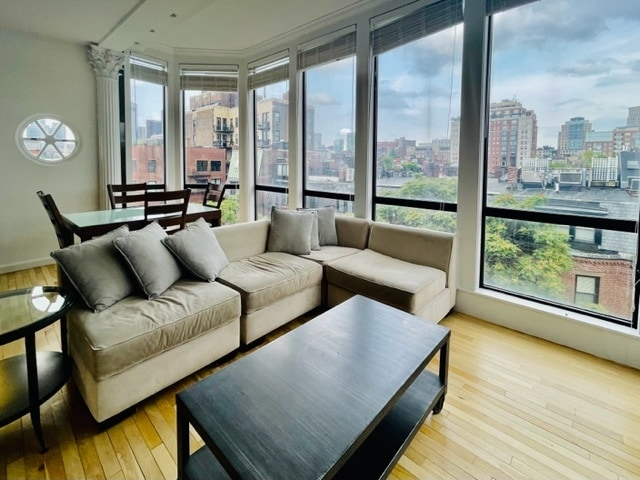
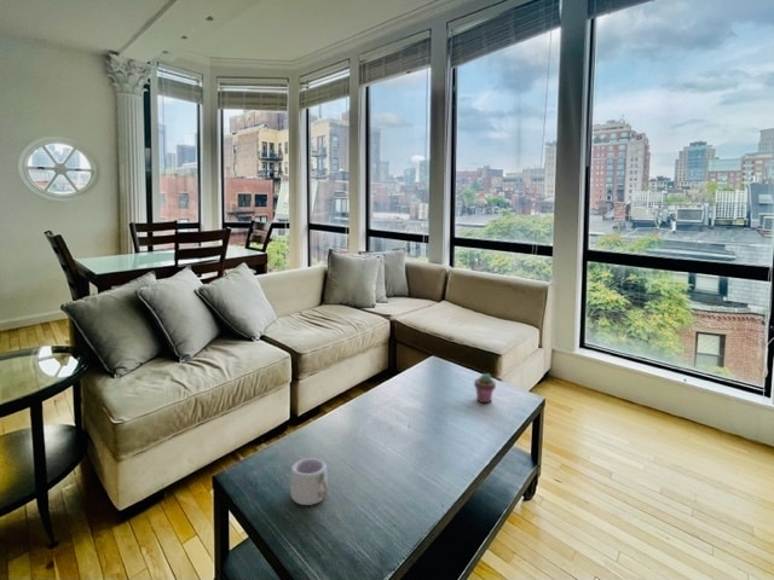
+ mug (313, 481)
+ potted succulent (484, 387)
